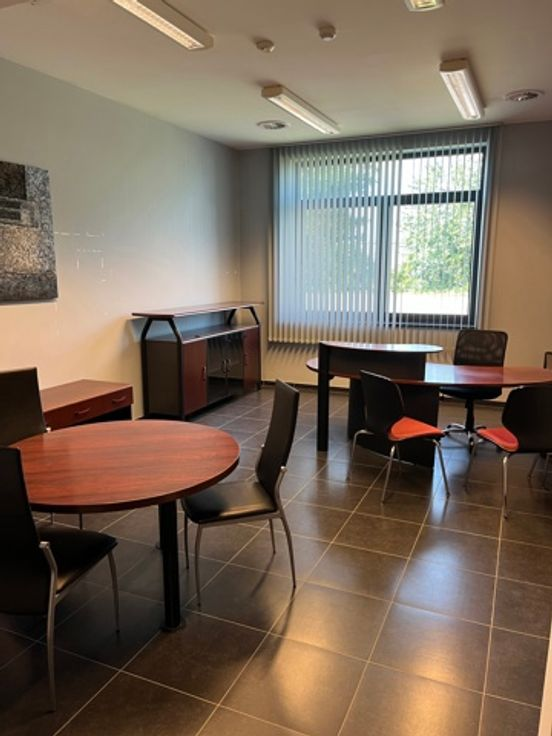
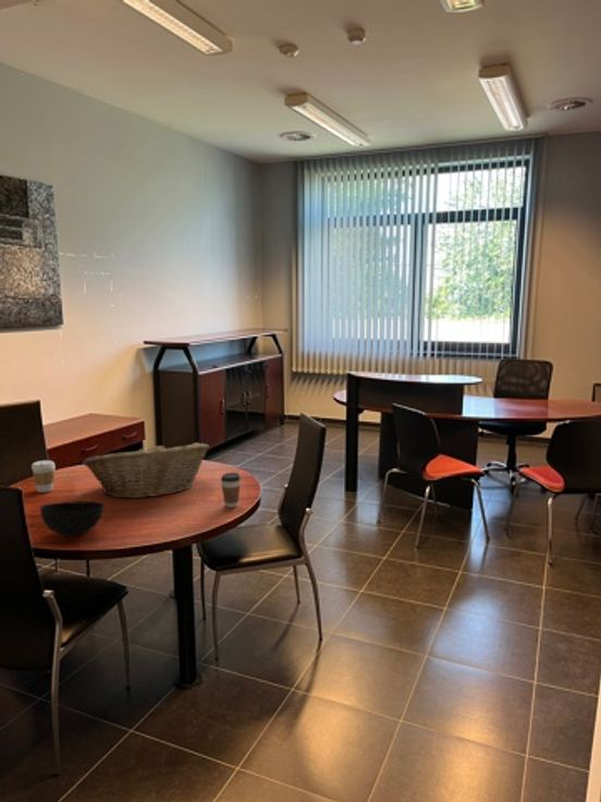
+ coffee cup (44, 475)
+ coffee cup (231, 489)
+ fruit basket (148, 464)
+ bowl (73, 517)
